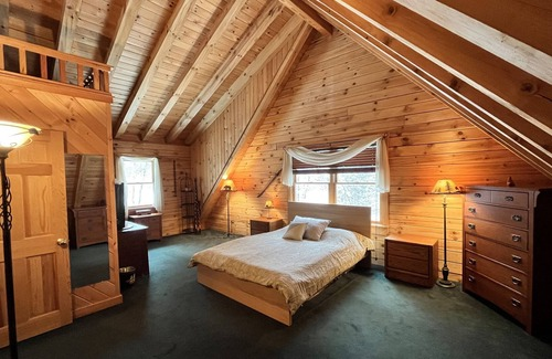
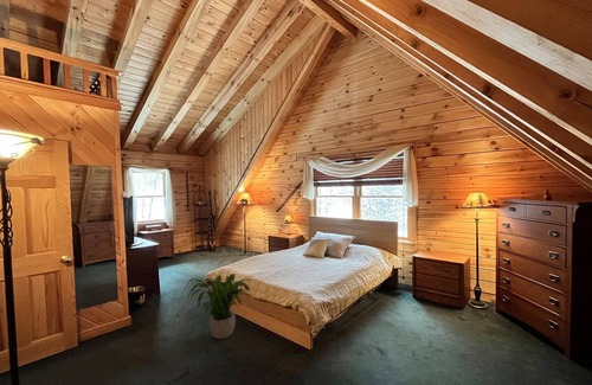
+ potted plant (223, 306)
